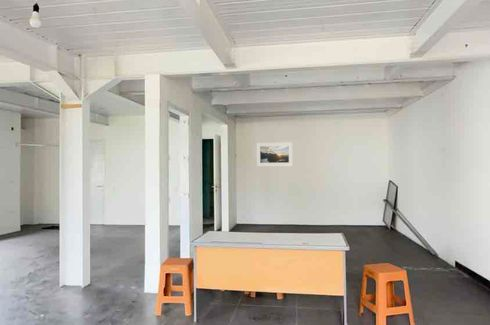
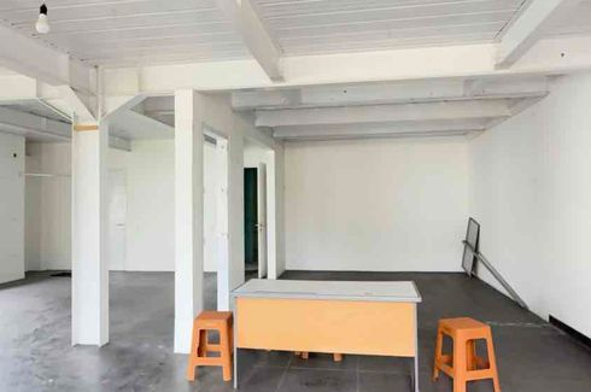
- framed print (274, 154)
